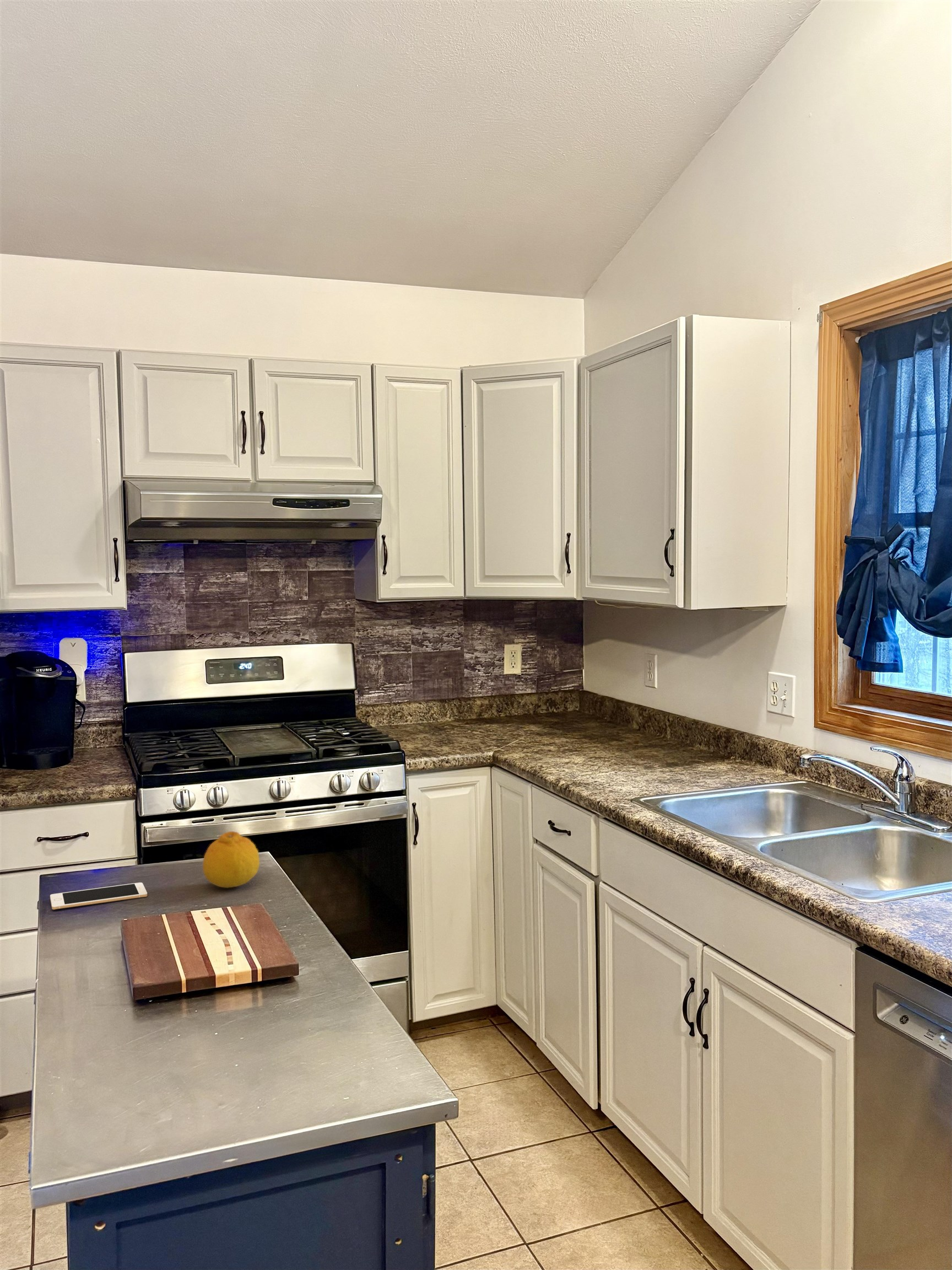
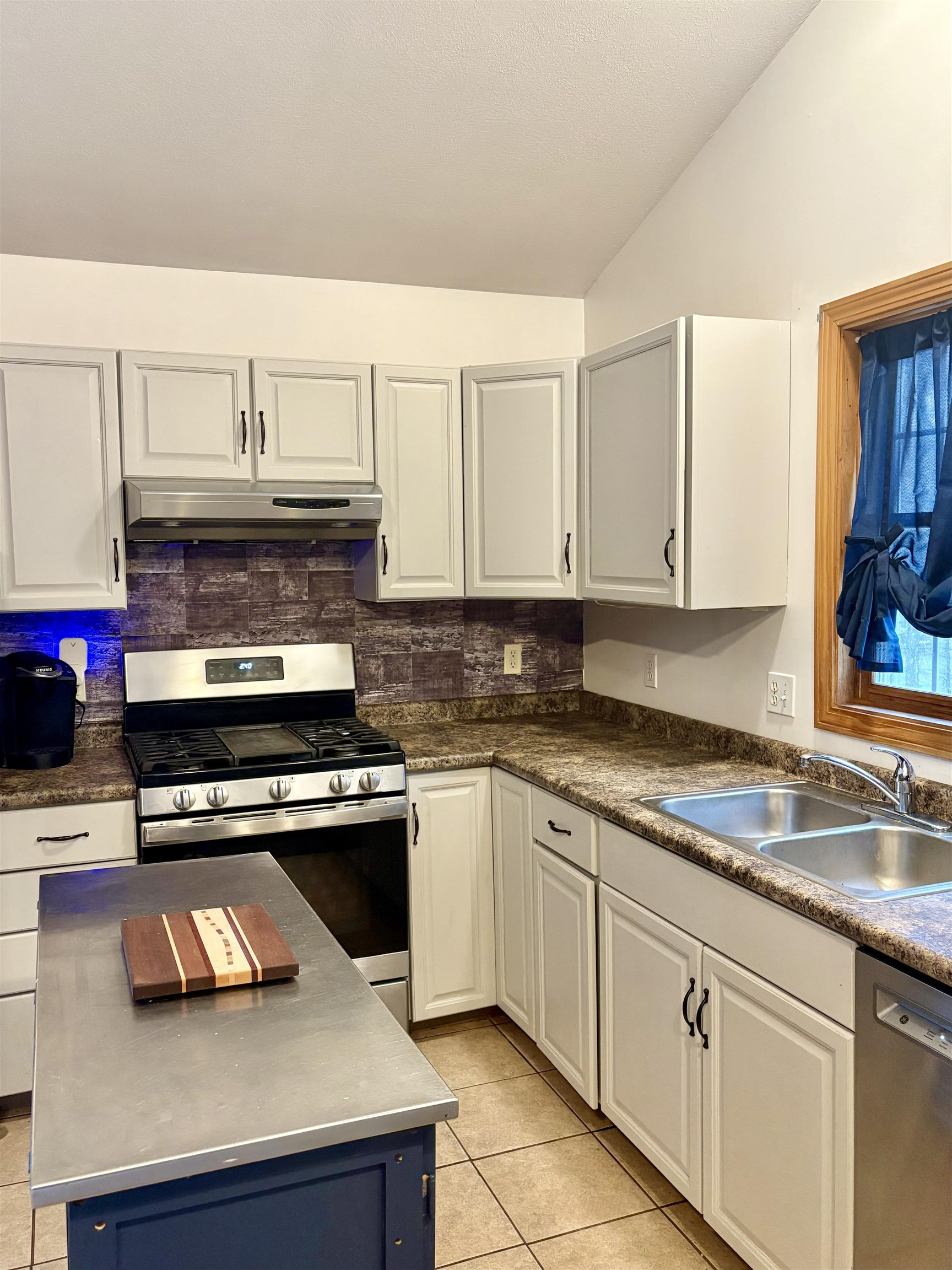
- fruit (231, 859)
- cell phone (99, 895)
